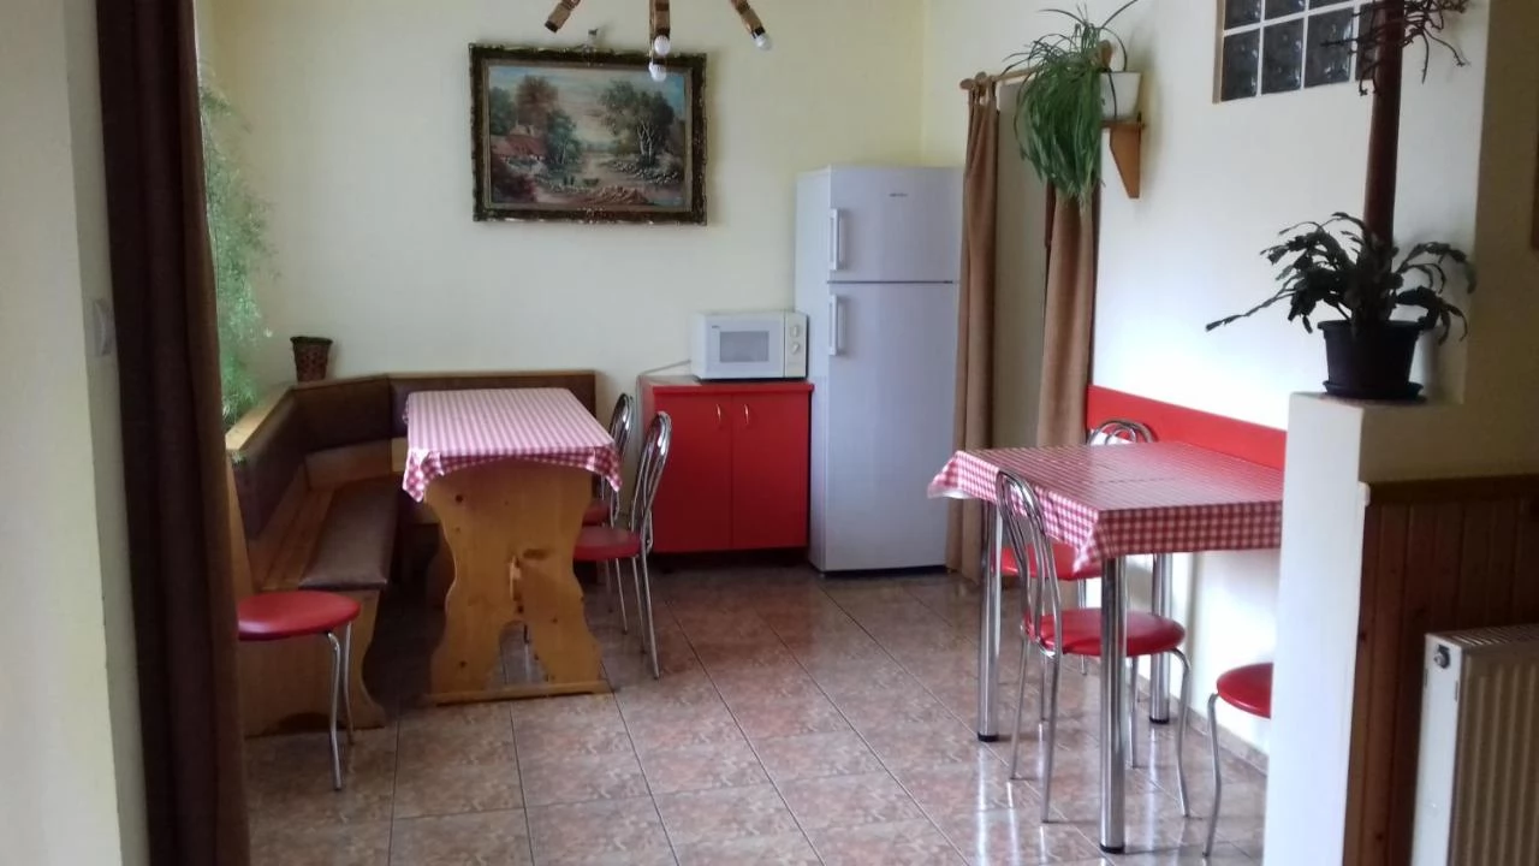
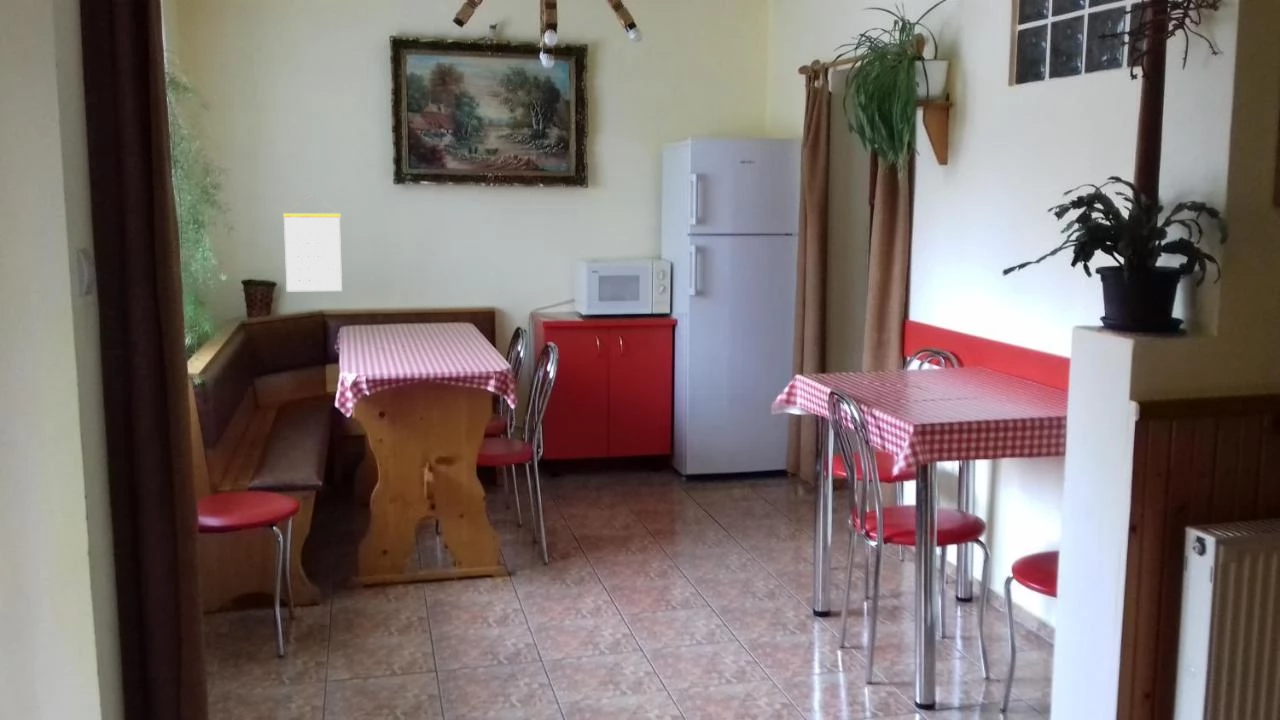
+ calendar (313, 243)
